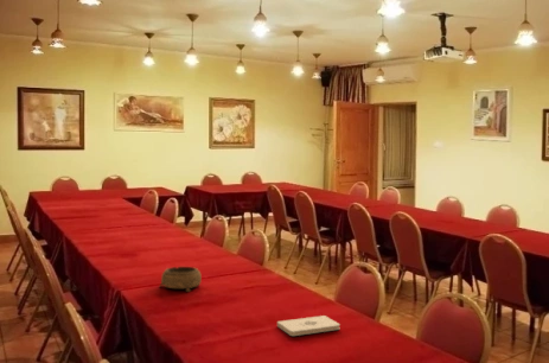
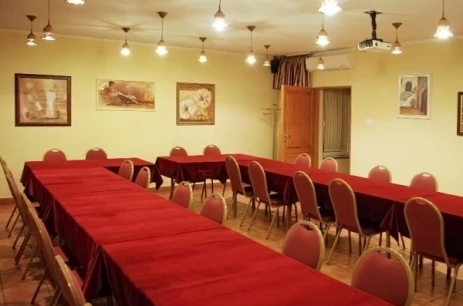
- notepad (308, 325)
- decorative bowl (181, 278)
